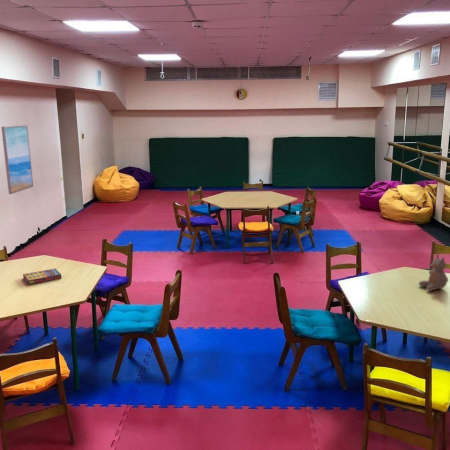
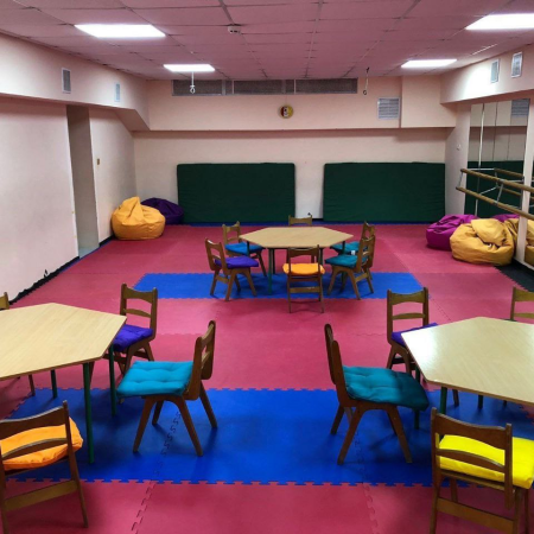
- teddy bear (434, 272)
- wall art (18, 158)
- game compilation box (42, 276)
